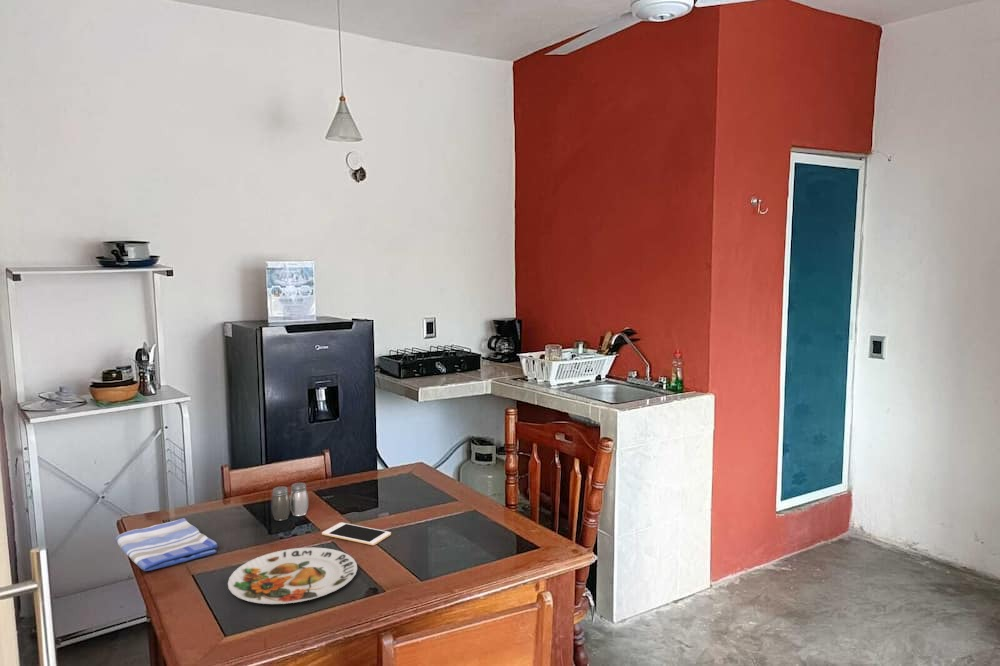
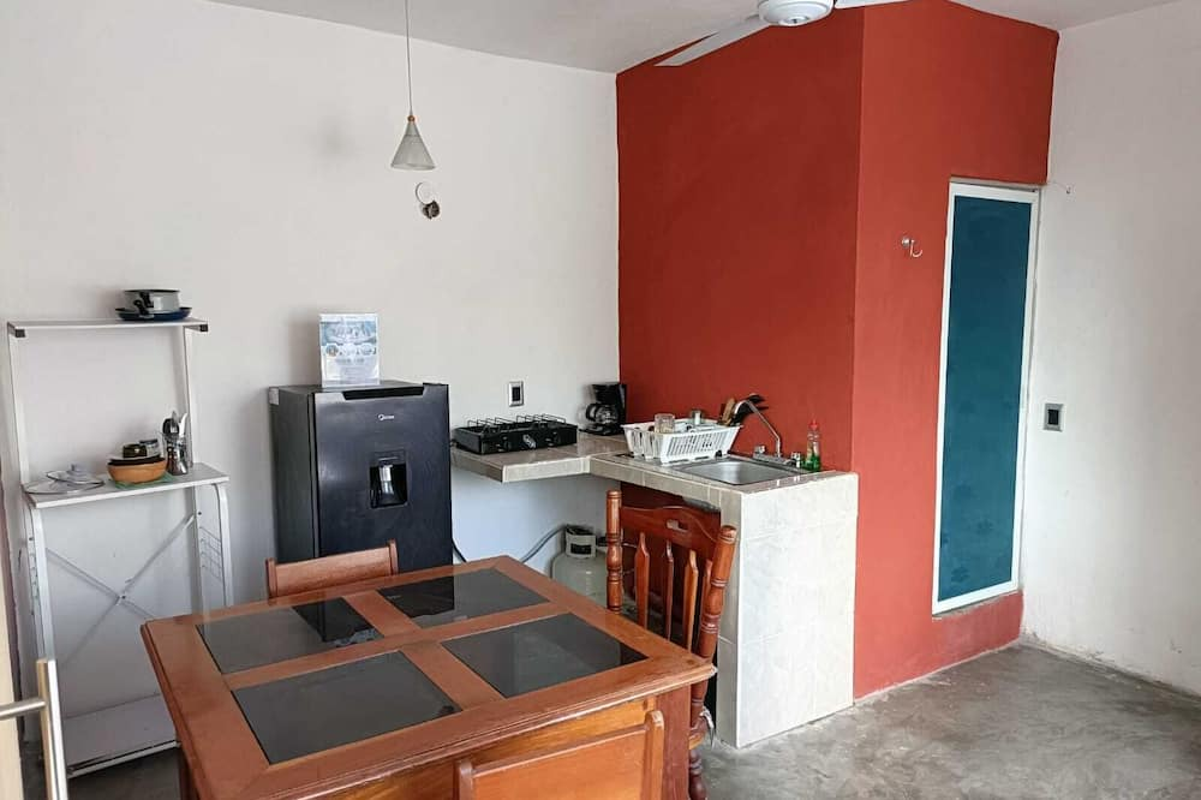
- plate (294, 575)
- cell phone (356, 533)
- salt and pepper shaker (289, 500)
- dish towel (166, 542)
